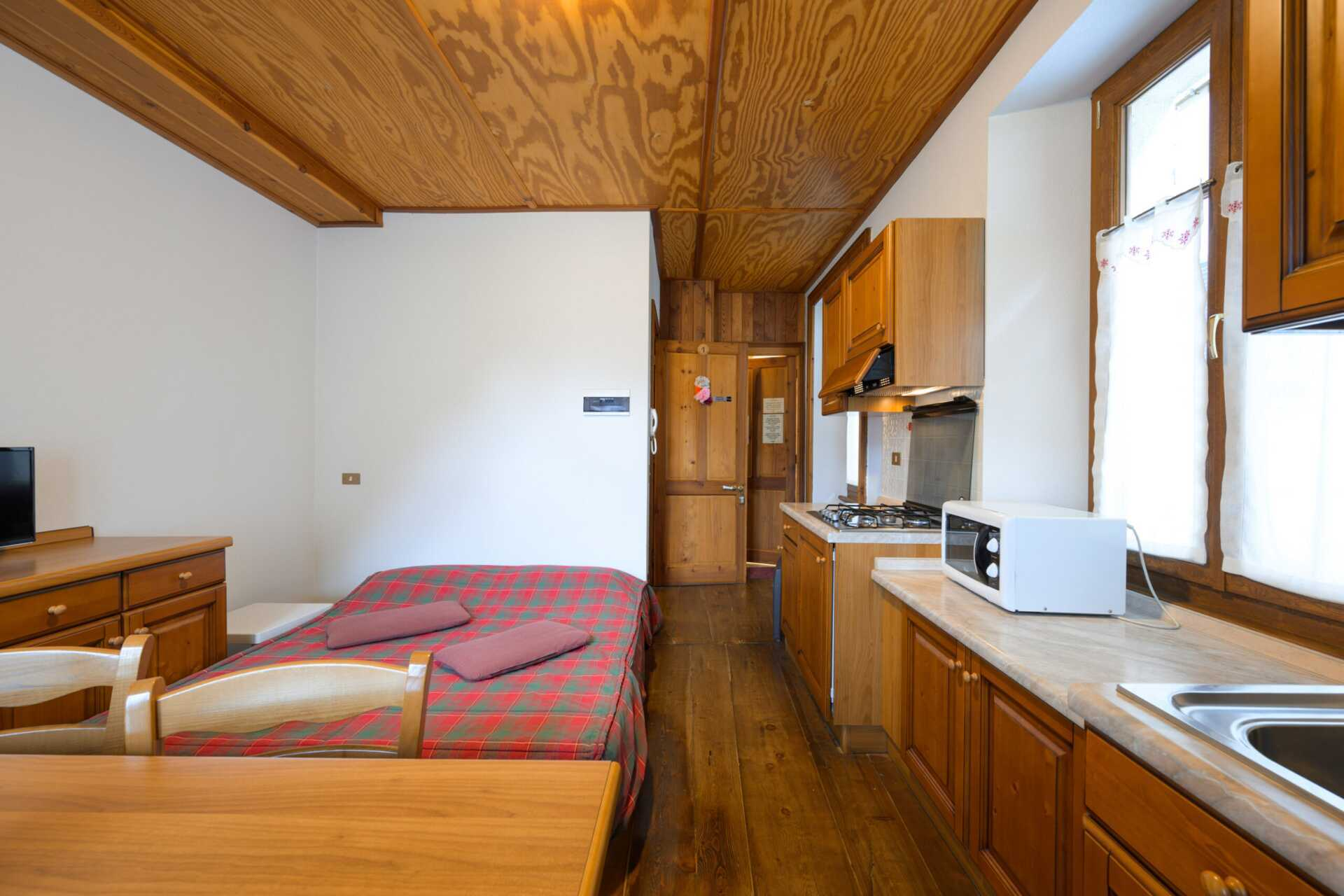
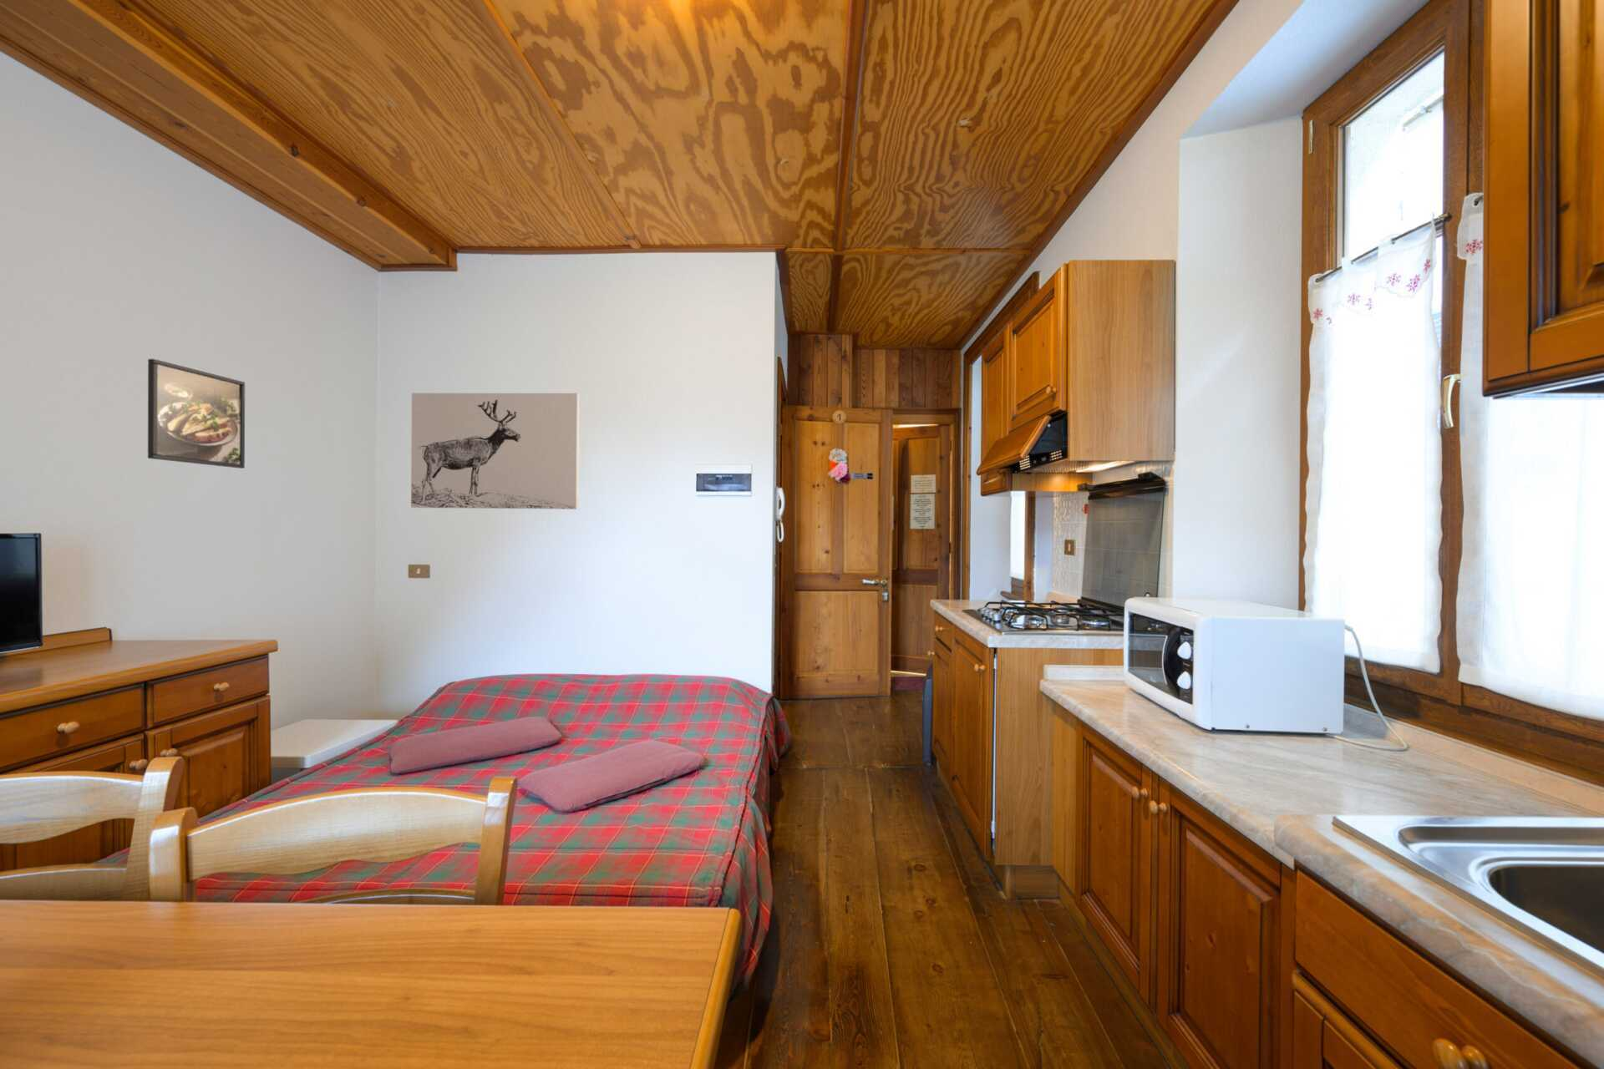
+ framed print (199, 416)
+ wall art (494, 451)
